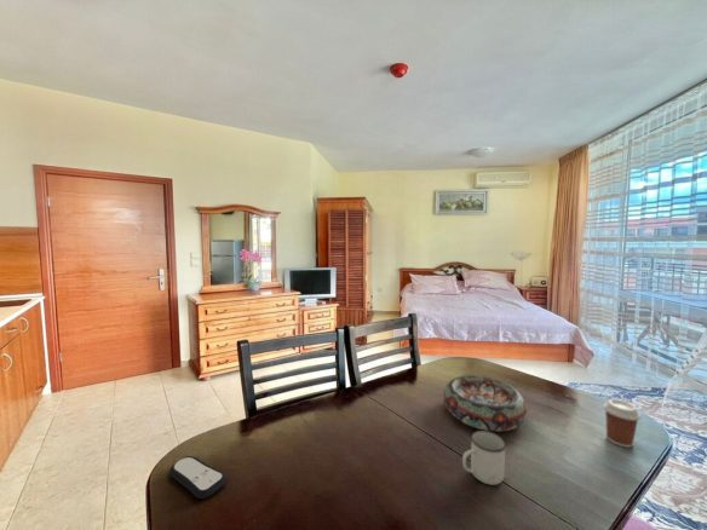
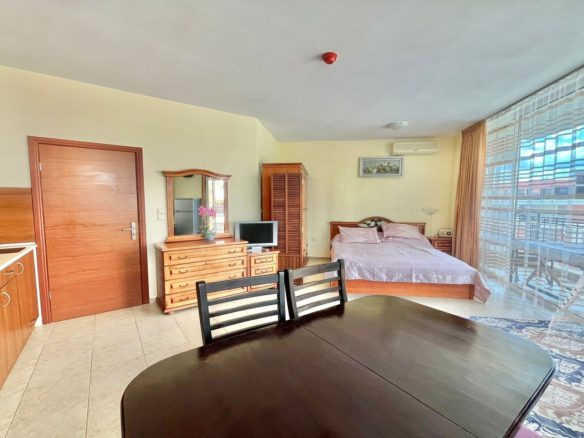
- remote control (196, 474)
- decorative bowl (482, 401)
- mug (482, 457)
- coffee cup (620, 422)
